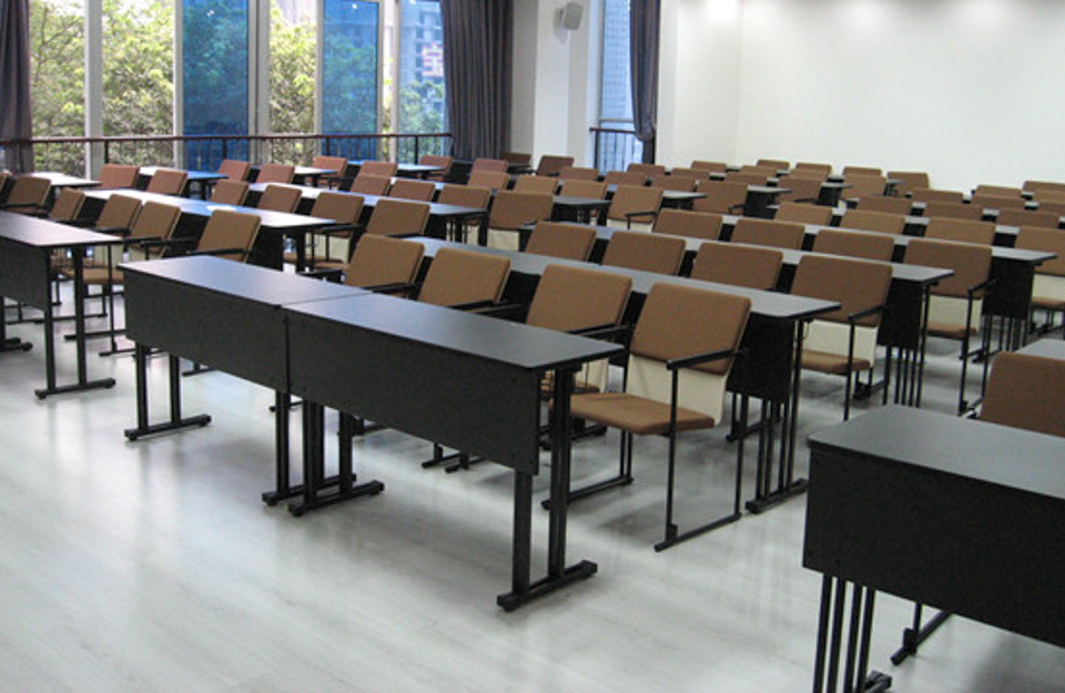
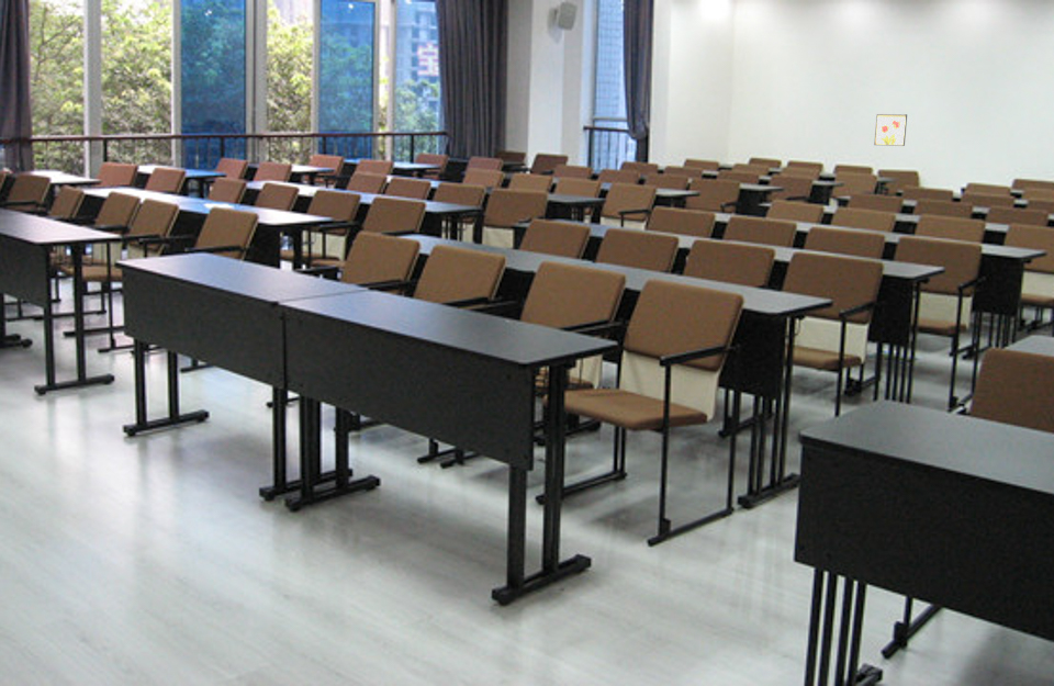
+ wall art (890, 130)
